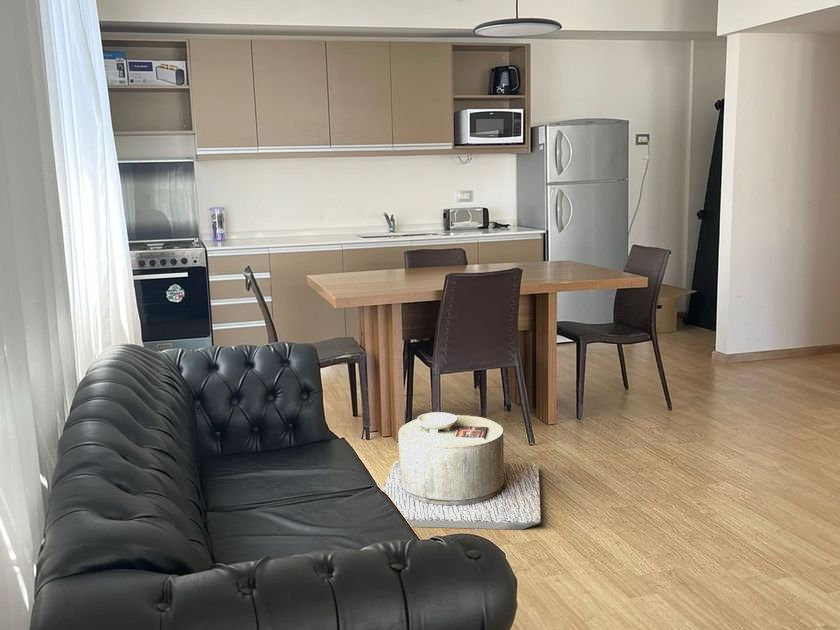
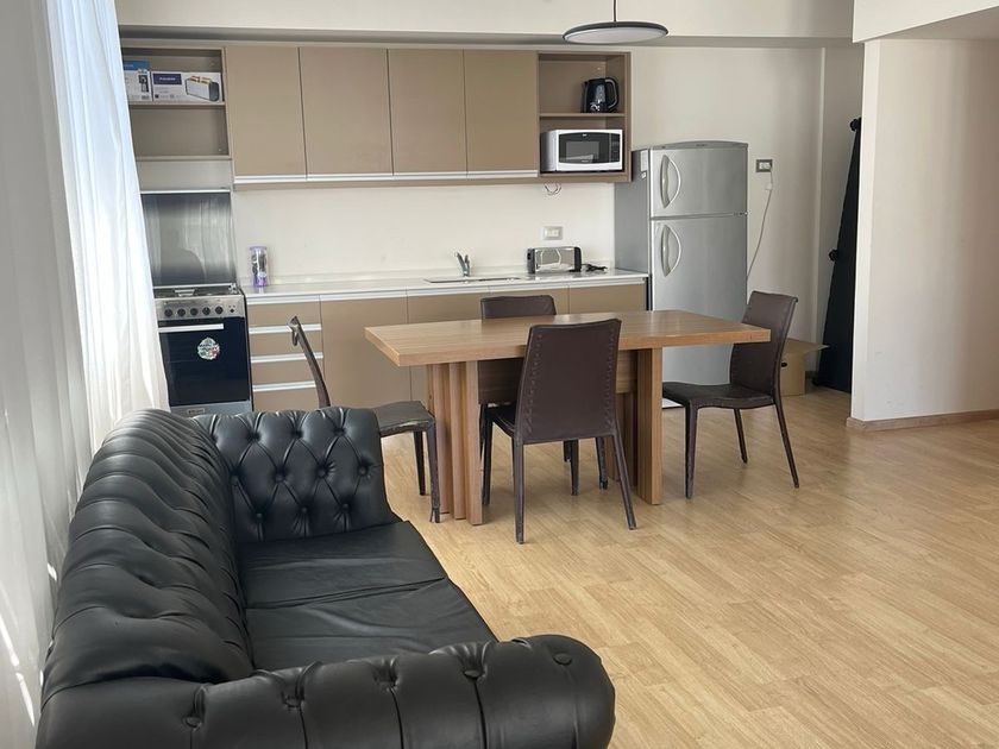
- side table (459, 458)
